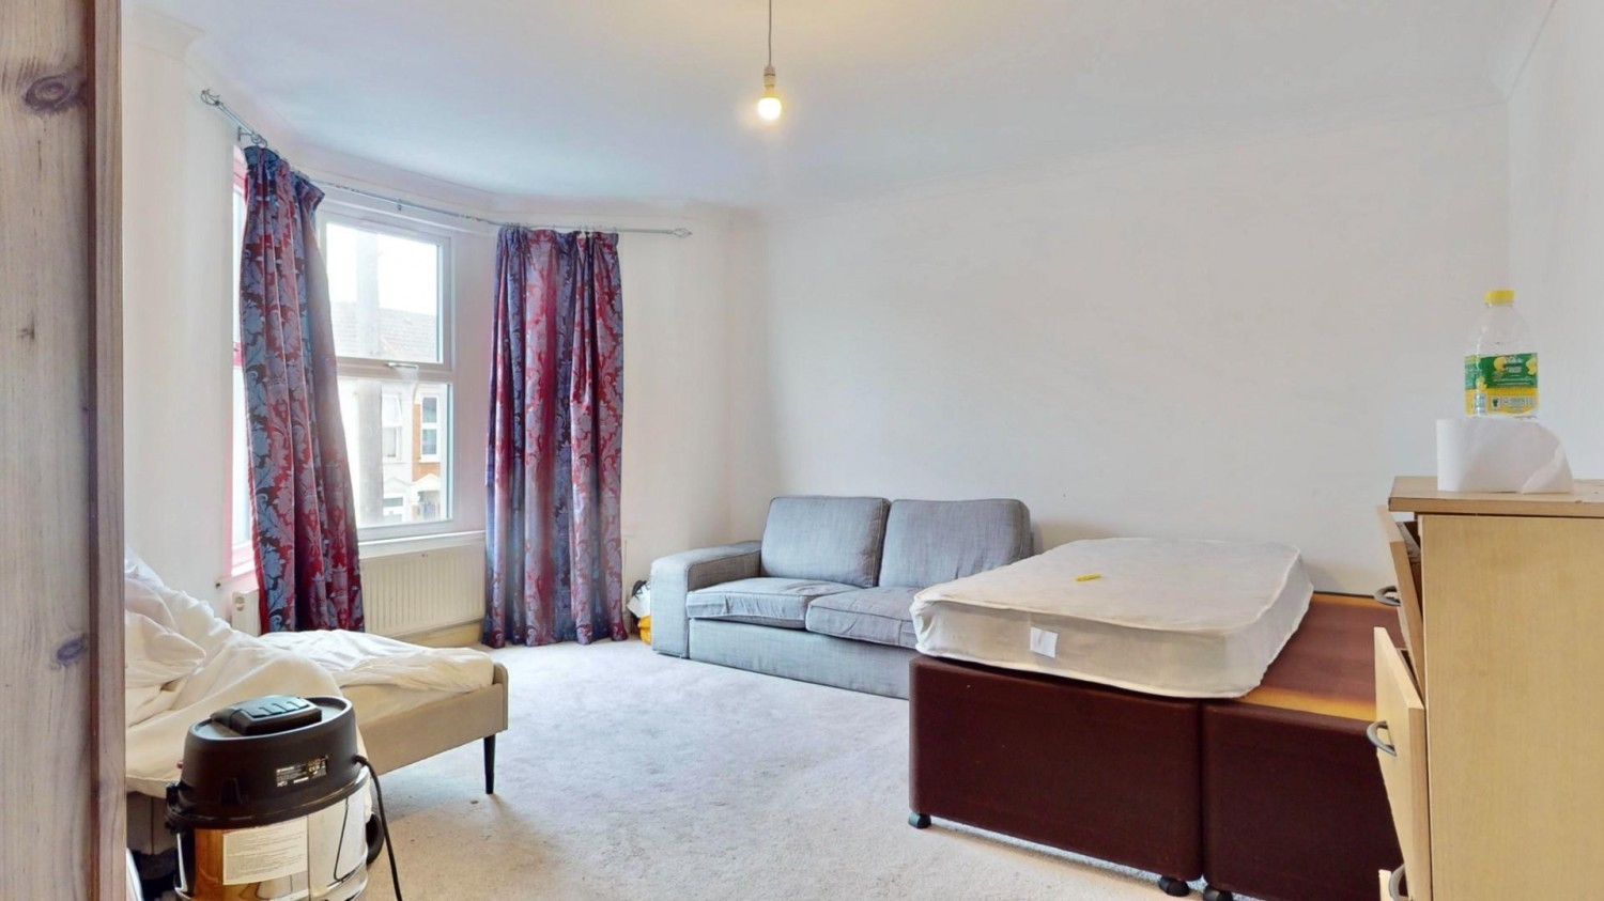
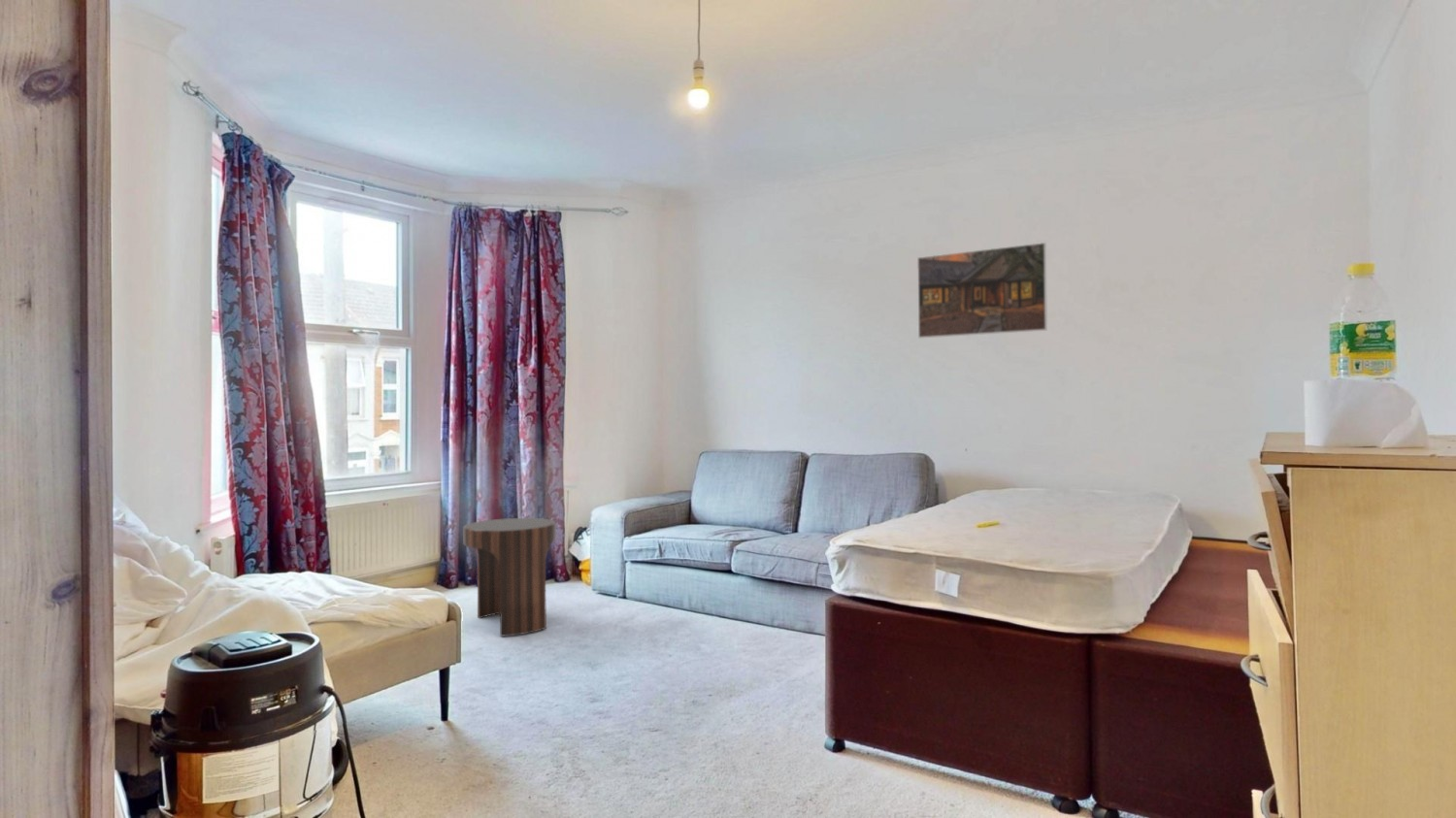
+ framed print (979, 292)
+ side table (511, 573)
